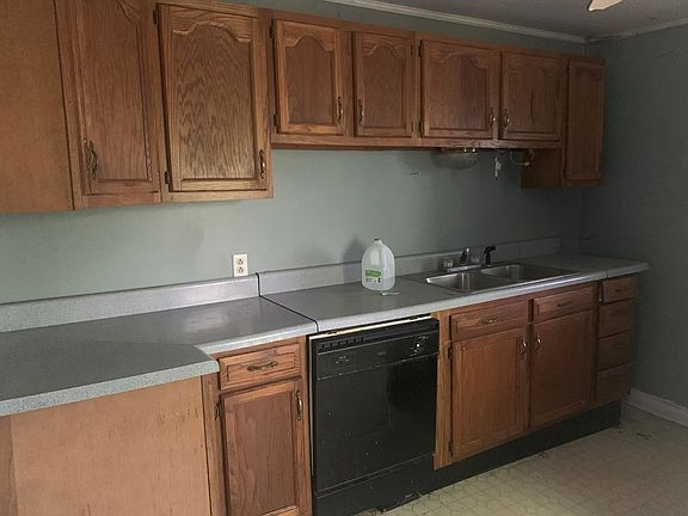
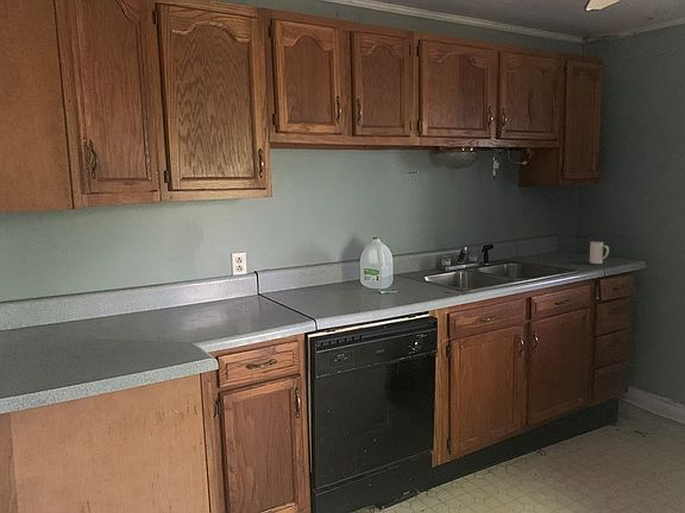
+ mug (598, 252)
